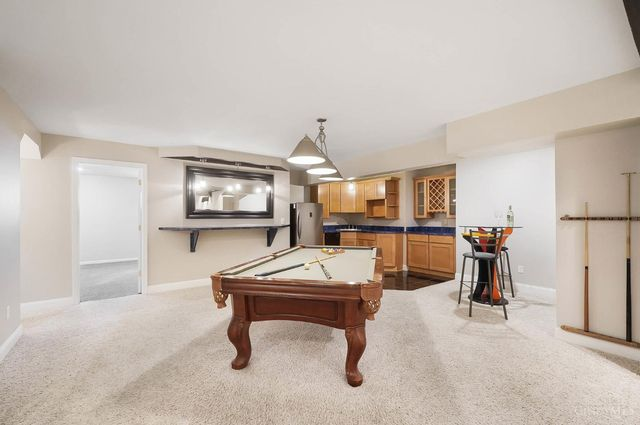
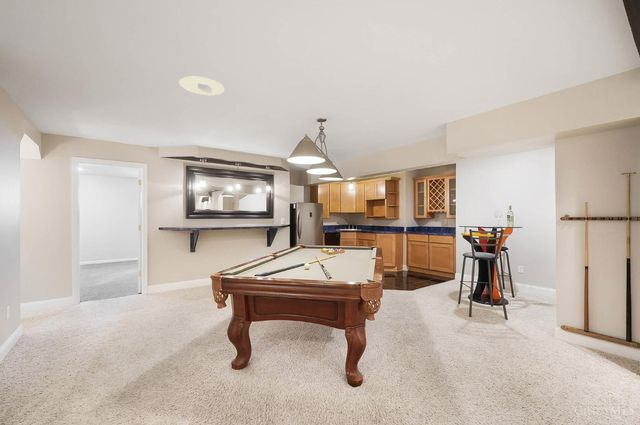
+ recessed light (202, 84)
